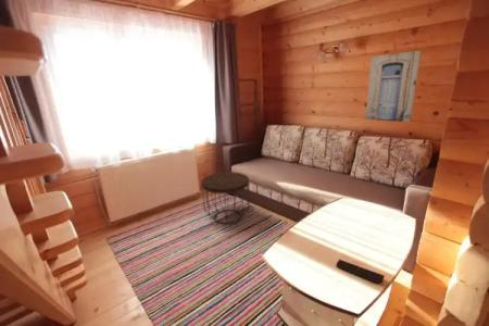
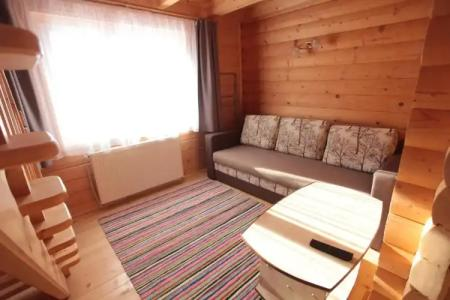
- side table (225, 199)
- wall art (390, 88)
